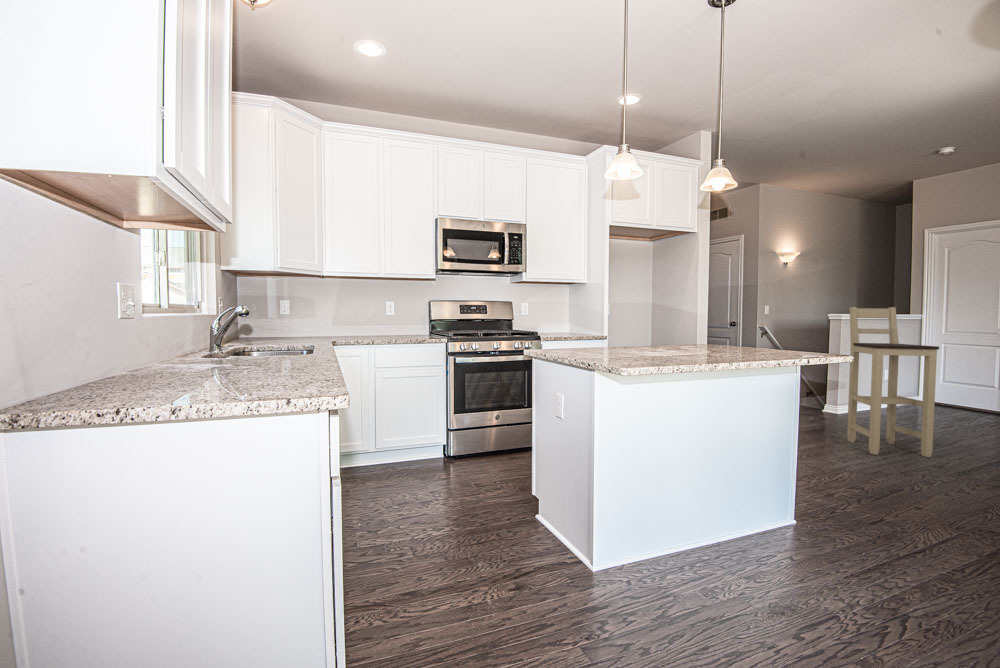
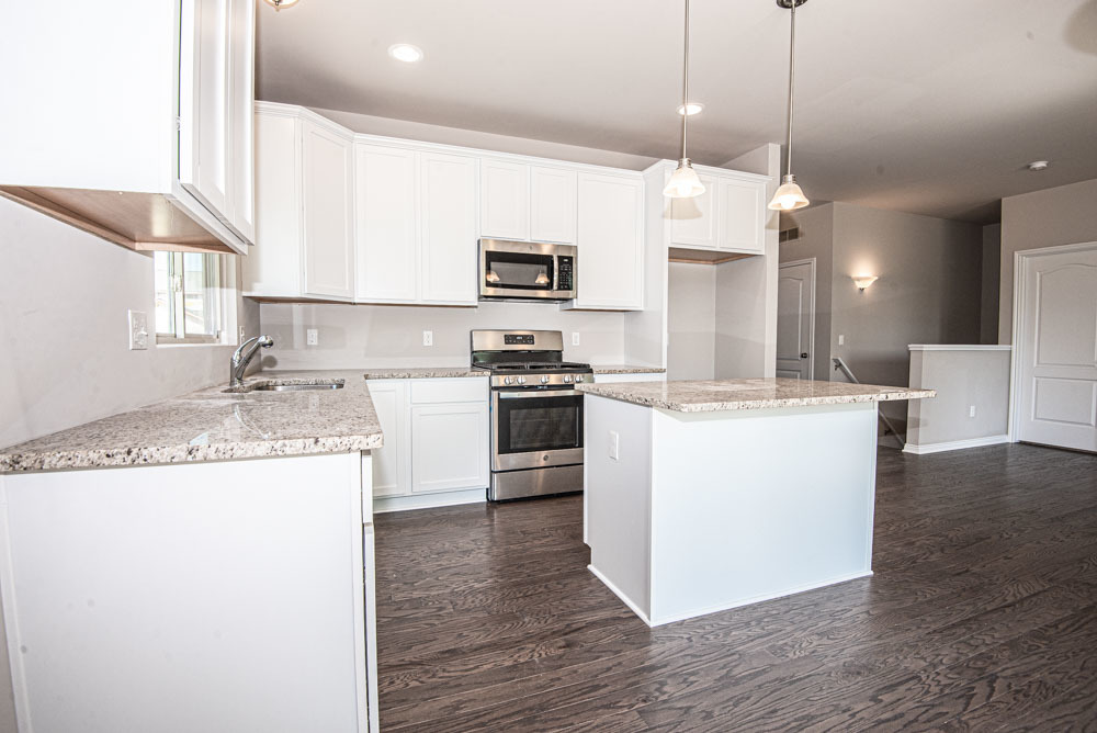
- bar stool (888, 377)
